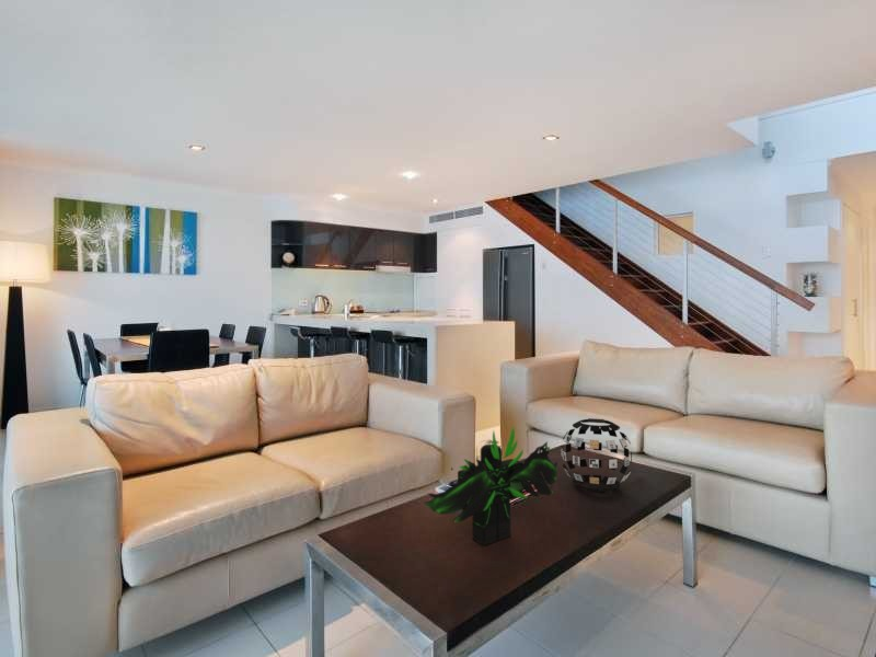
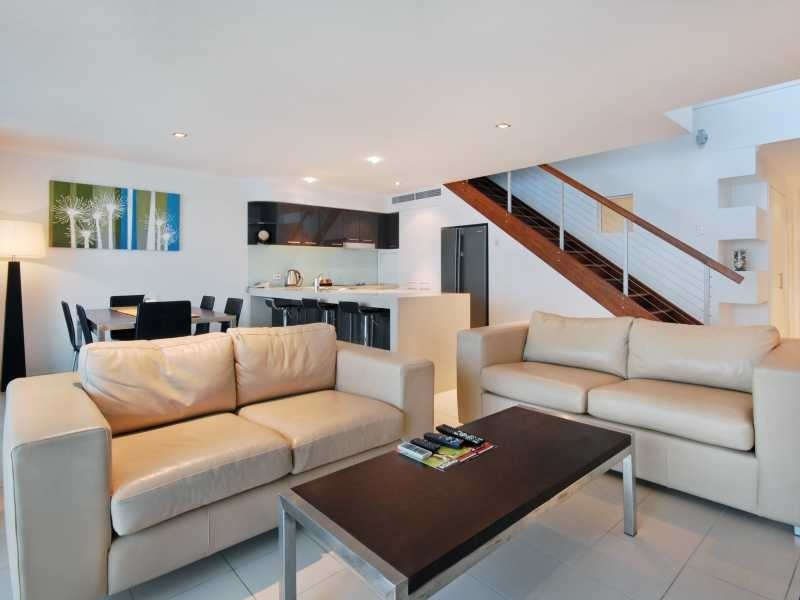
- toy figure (494, 482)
- decorative ball (596, 449)
